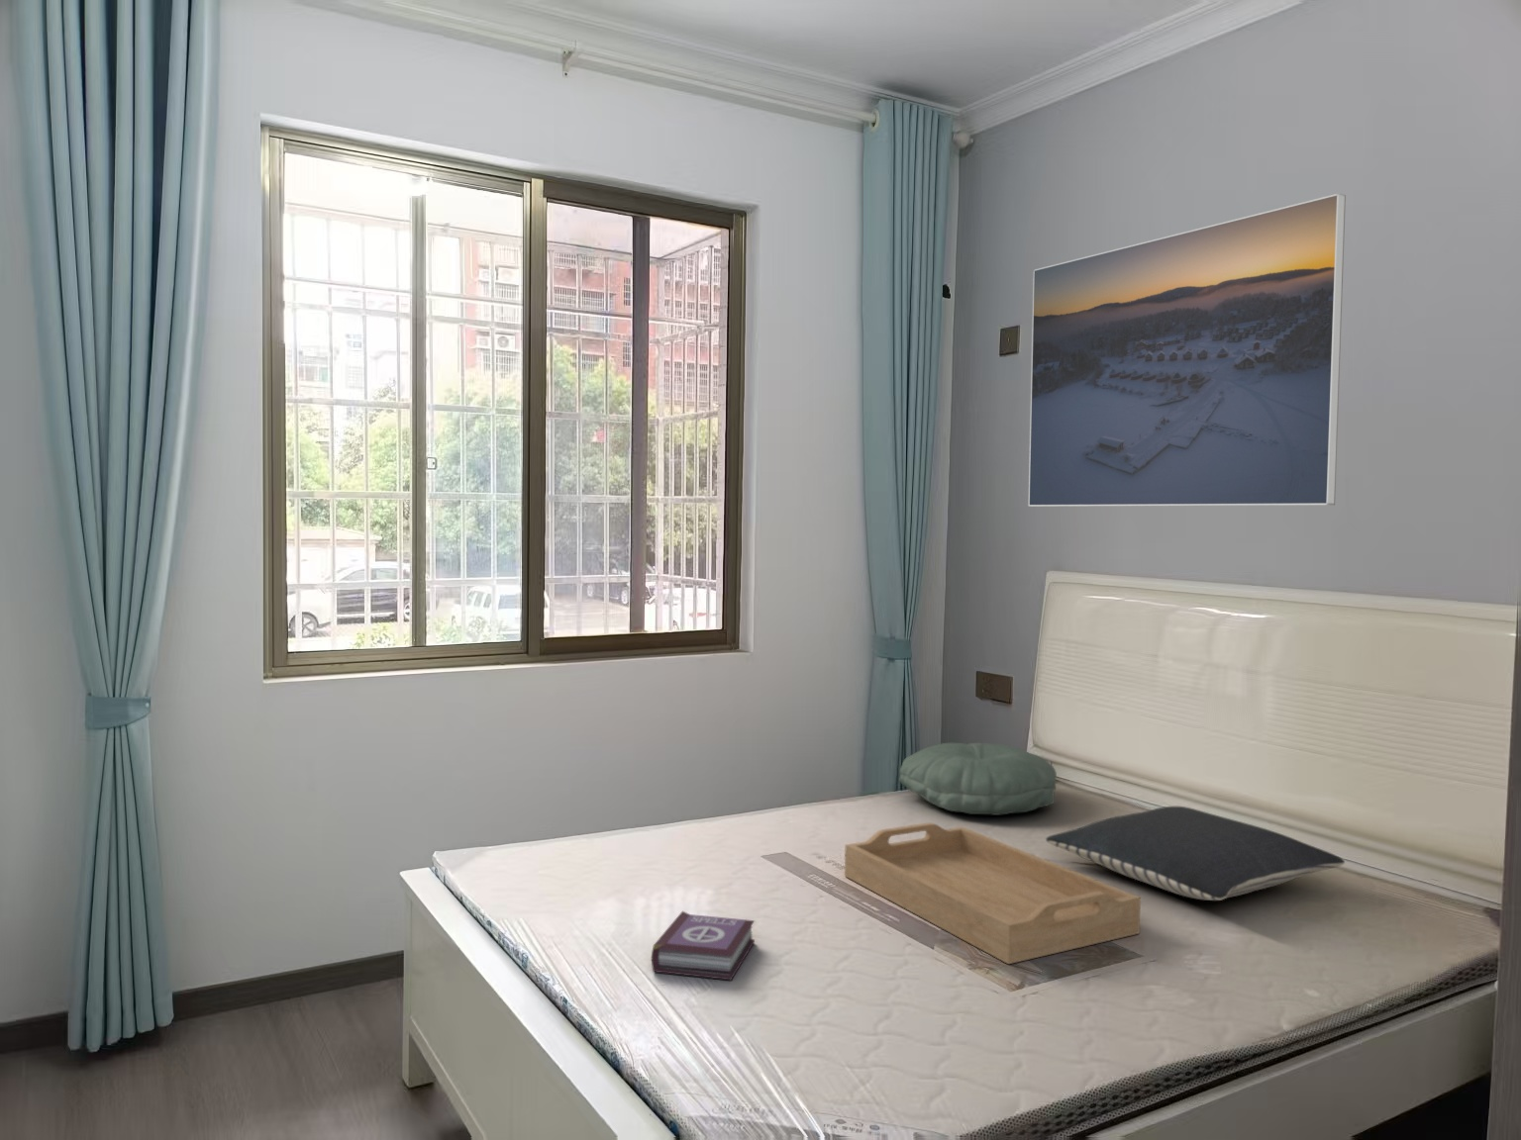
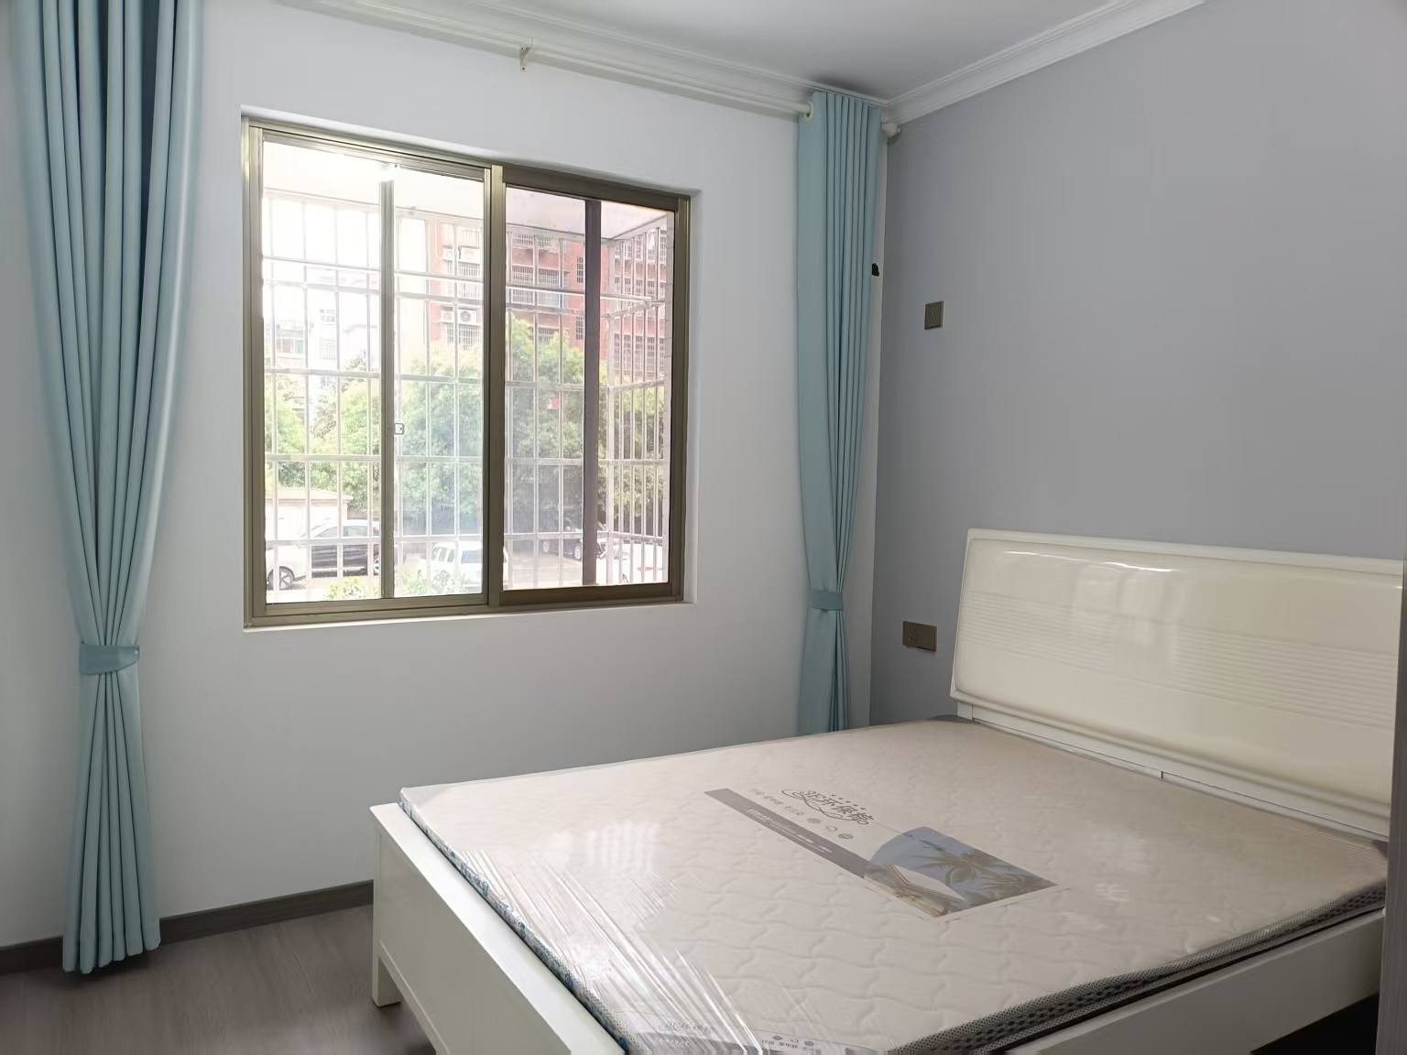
- book (704, 942)
- serving tray (981, 880)
- pillow (1192, 850)
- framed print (1164, 372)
- pillow (981, 776)
